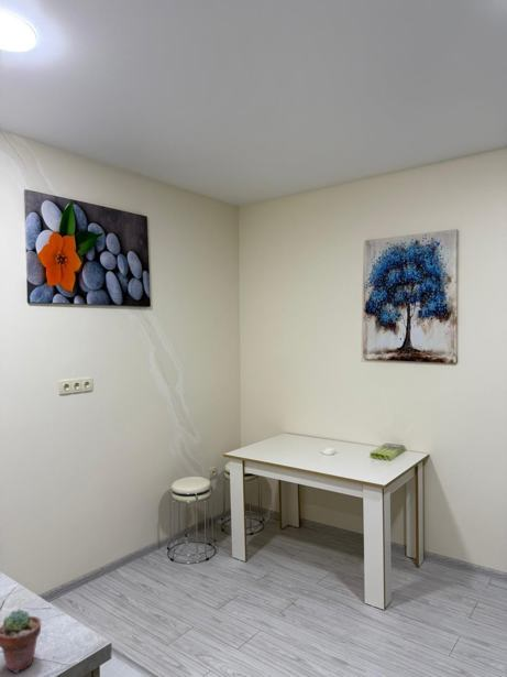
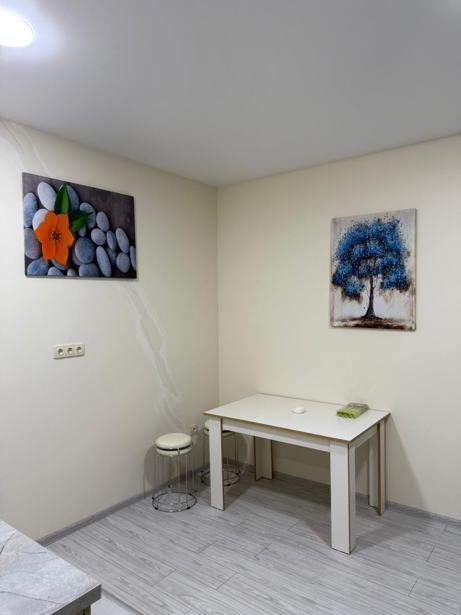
- potted succulent (19, 636)
